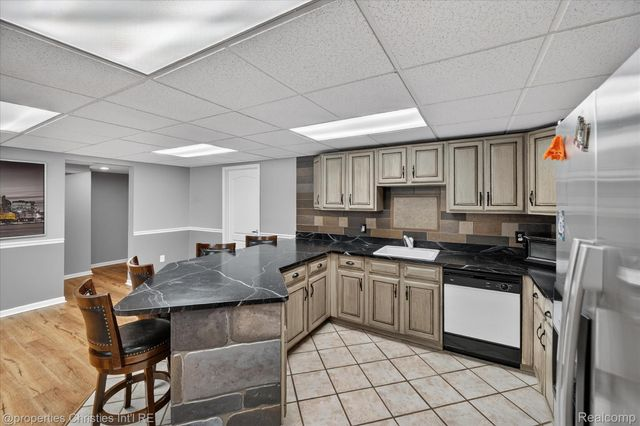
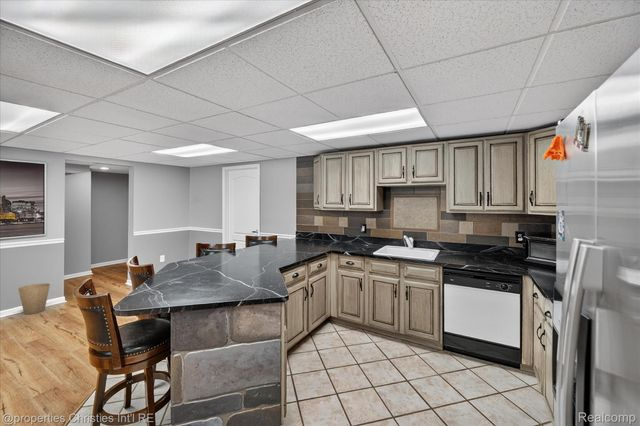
+ trash can (34, 298)
